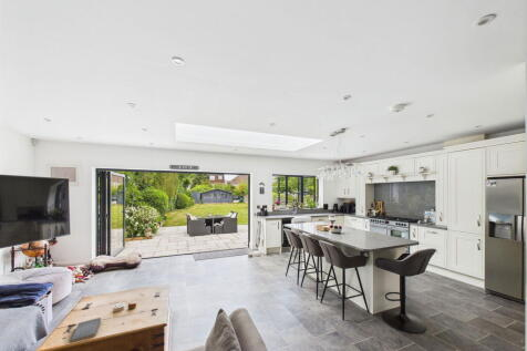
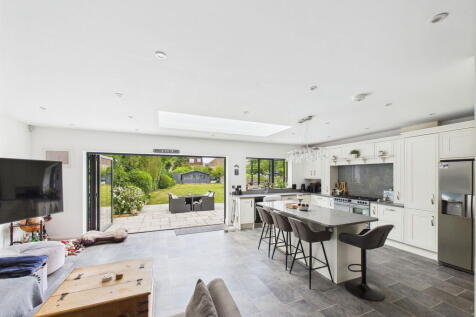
- book (86, 329)
